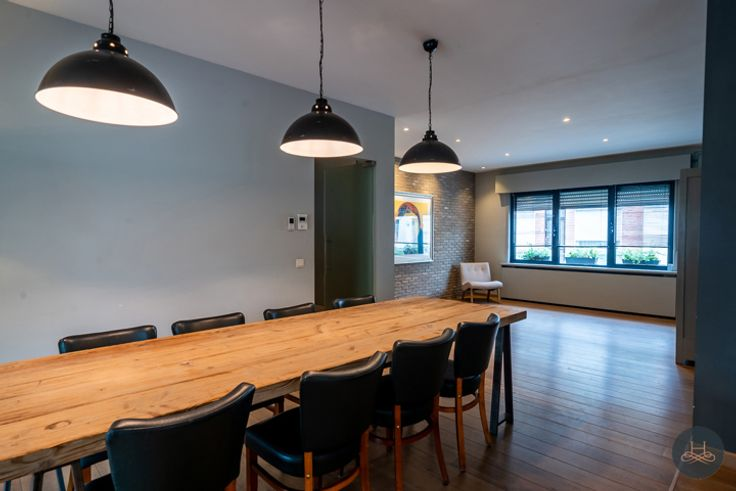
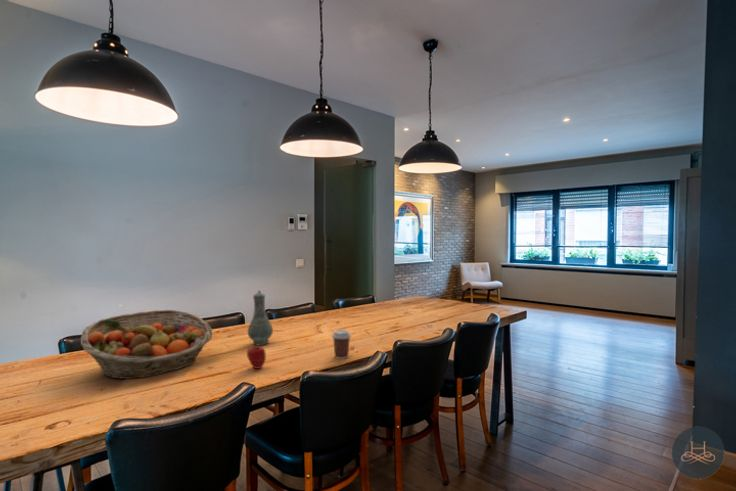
+ fruit basket (151, 341)
+ vase (260, 317)
+ apple (256, 356)
+ coffee cup (341, 344)
